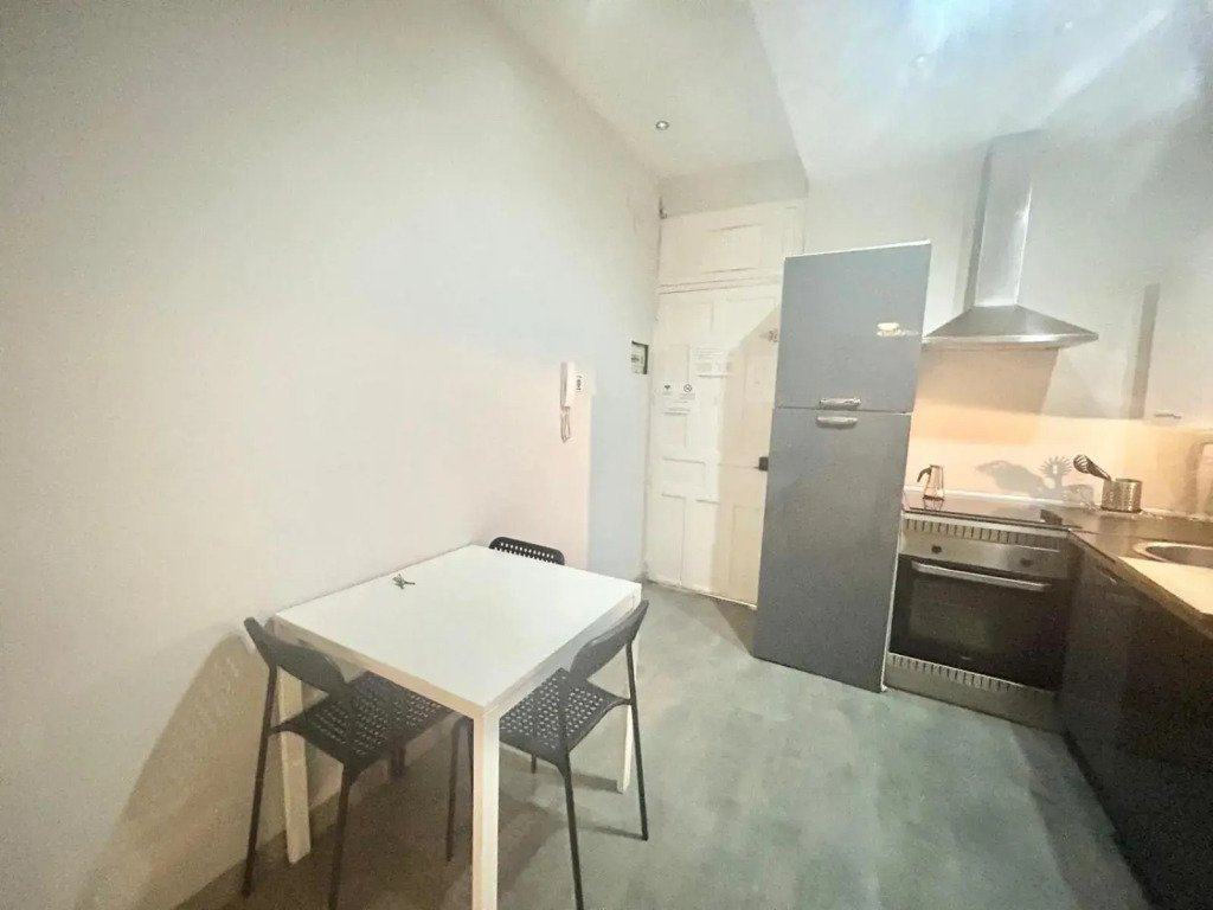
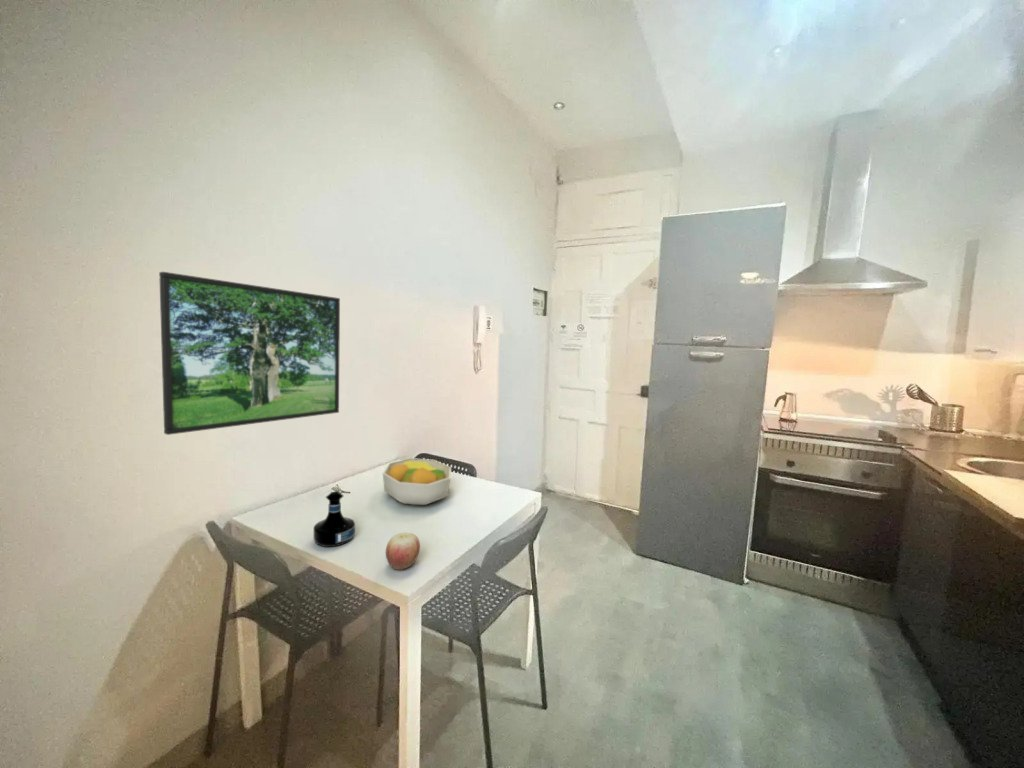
+ fruit bowl (417, 476)
+ tequila bottle (334, 515)
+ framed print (265, 355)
+ apple (402, 549)
